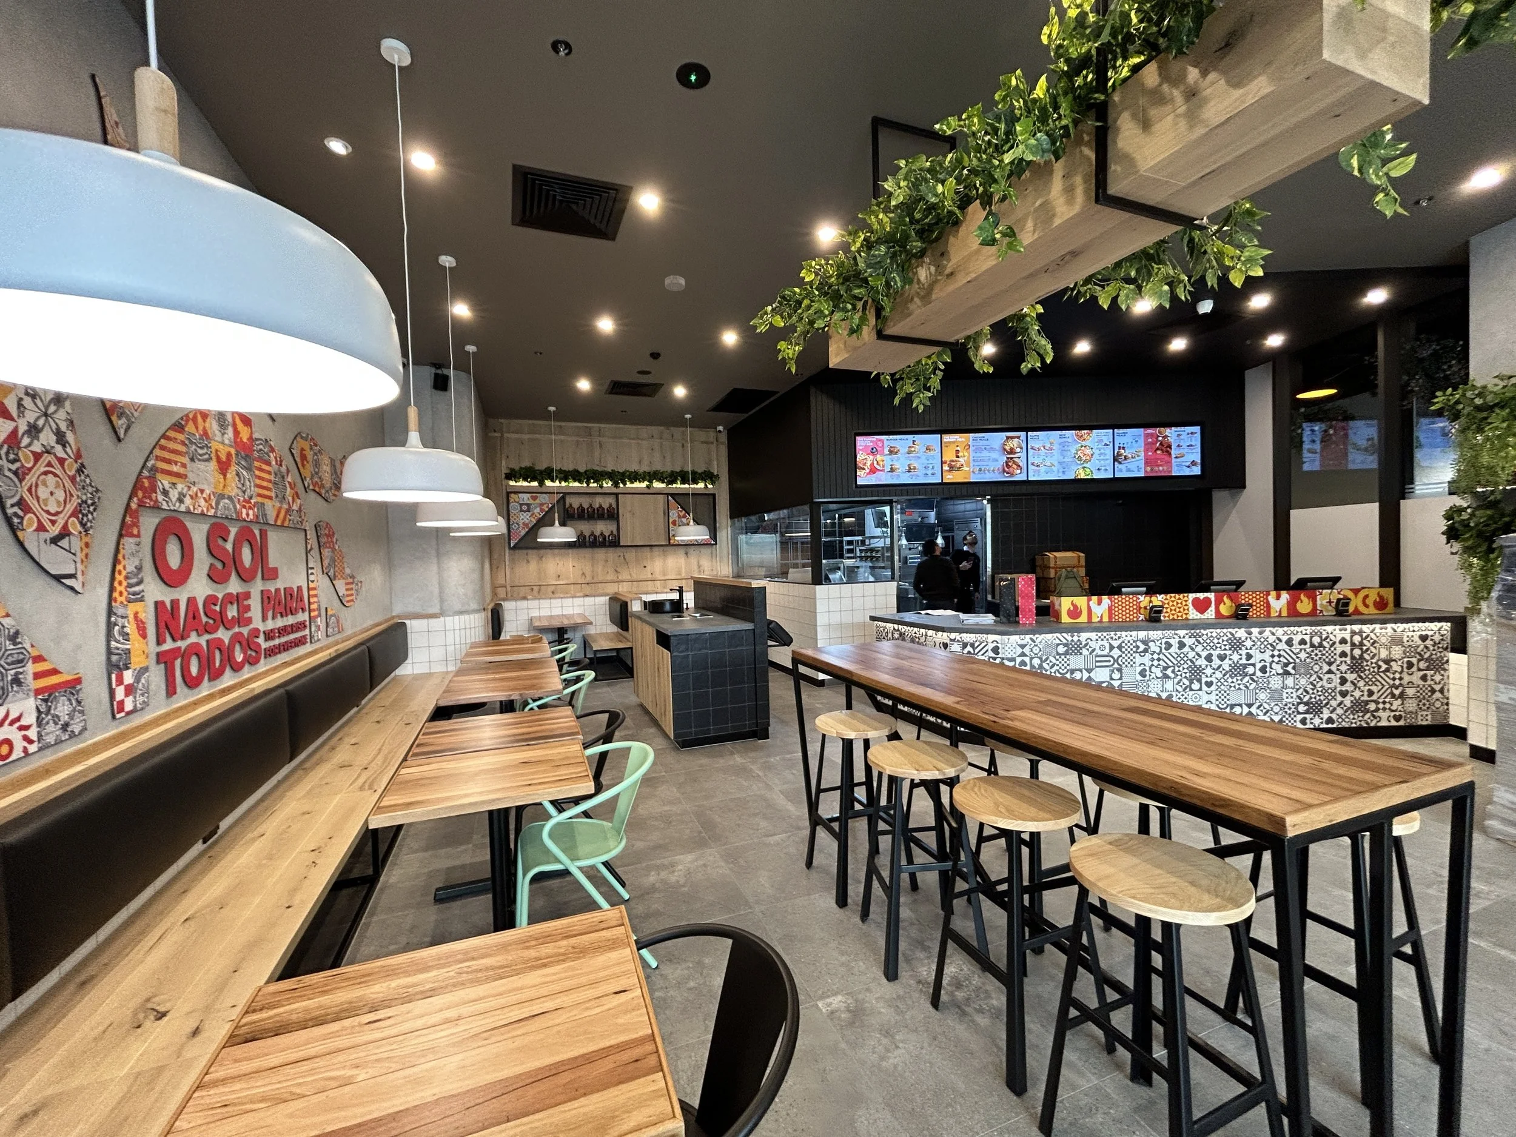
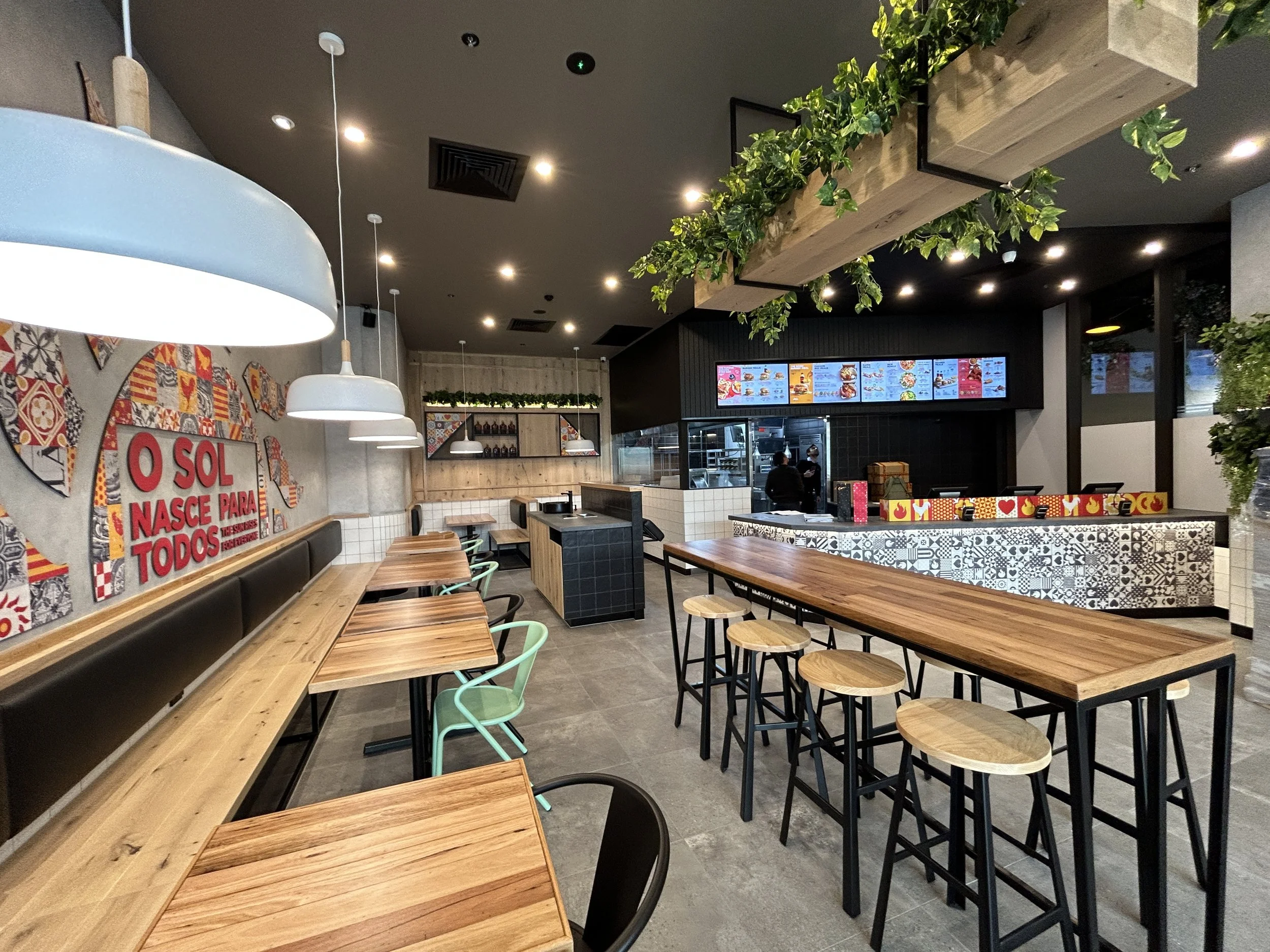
- smoke detector (674, 283)
